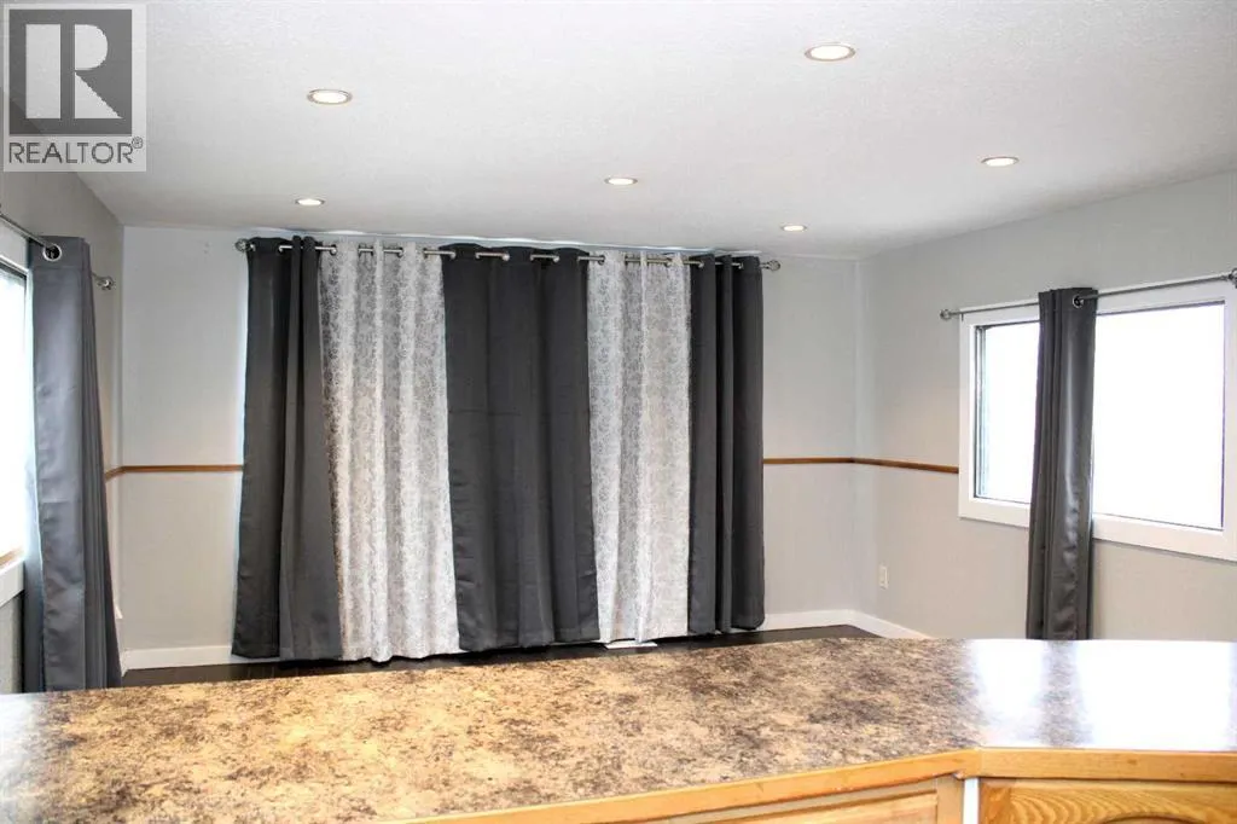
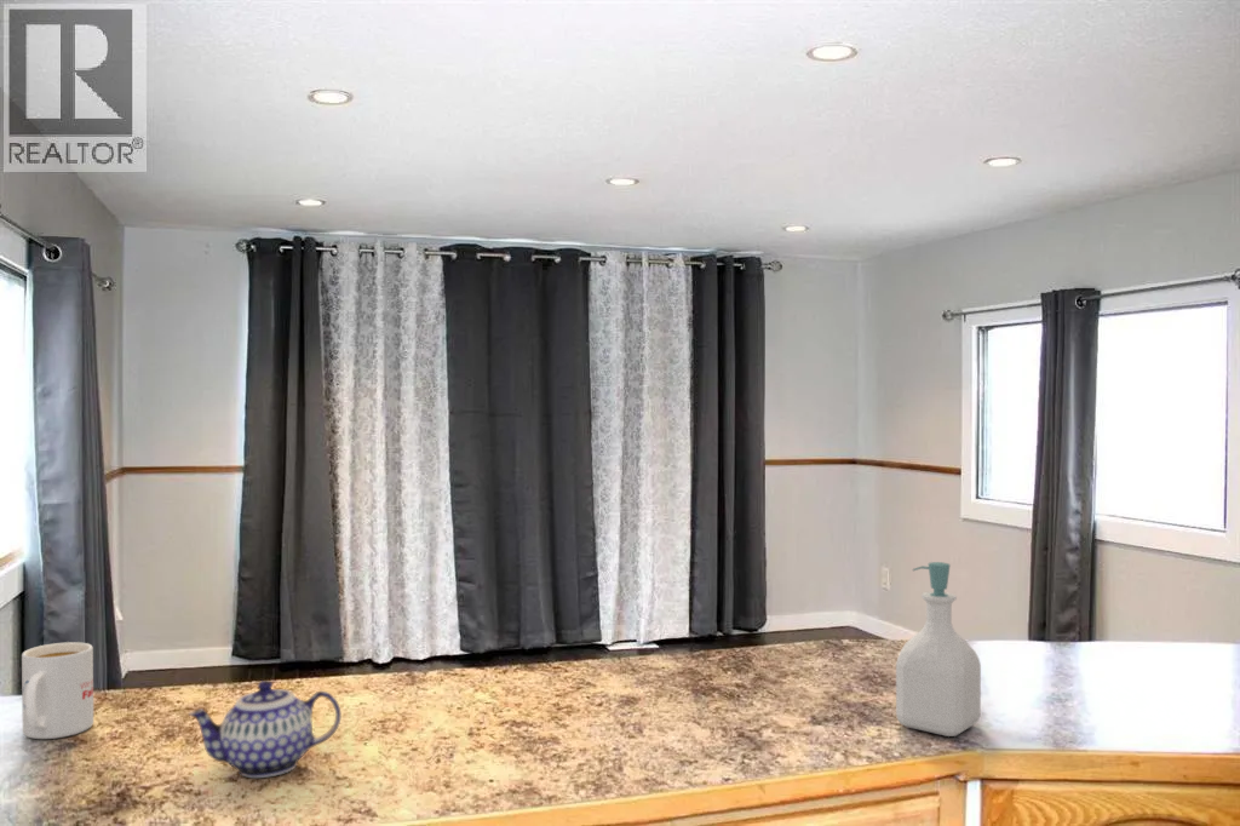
+ mug (52, 693)
+ soap bottle (938, 644)
+ teapot (266, 724)
